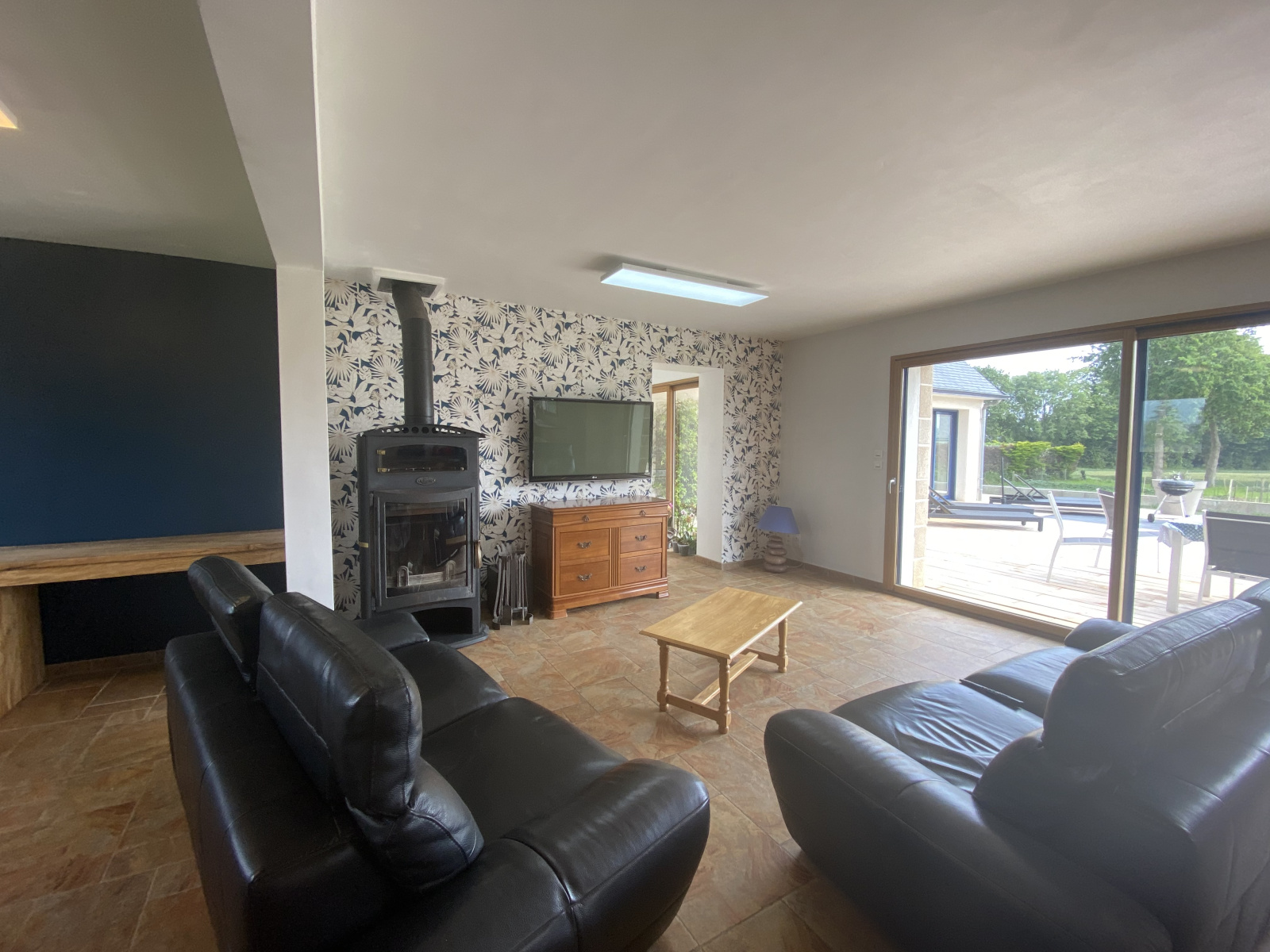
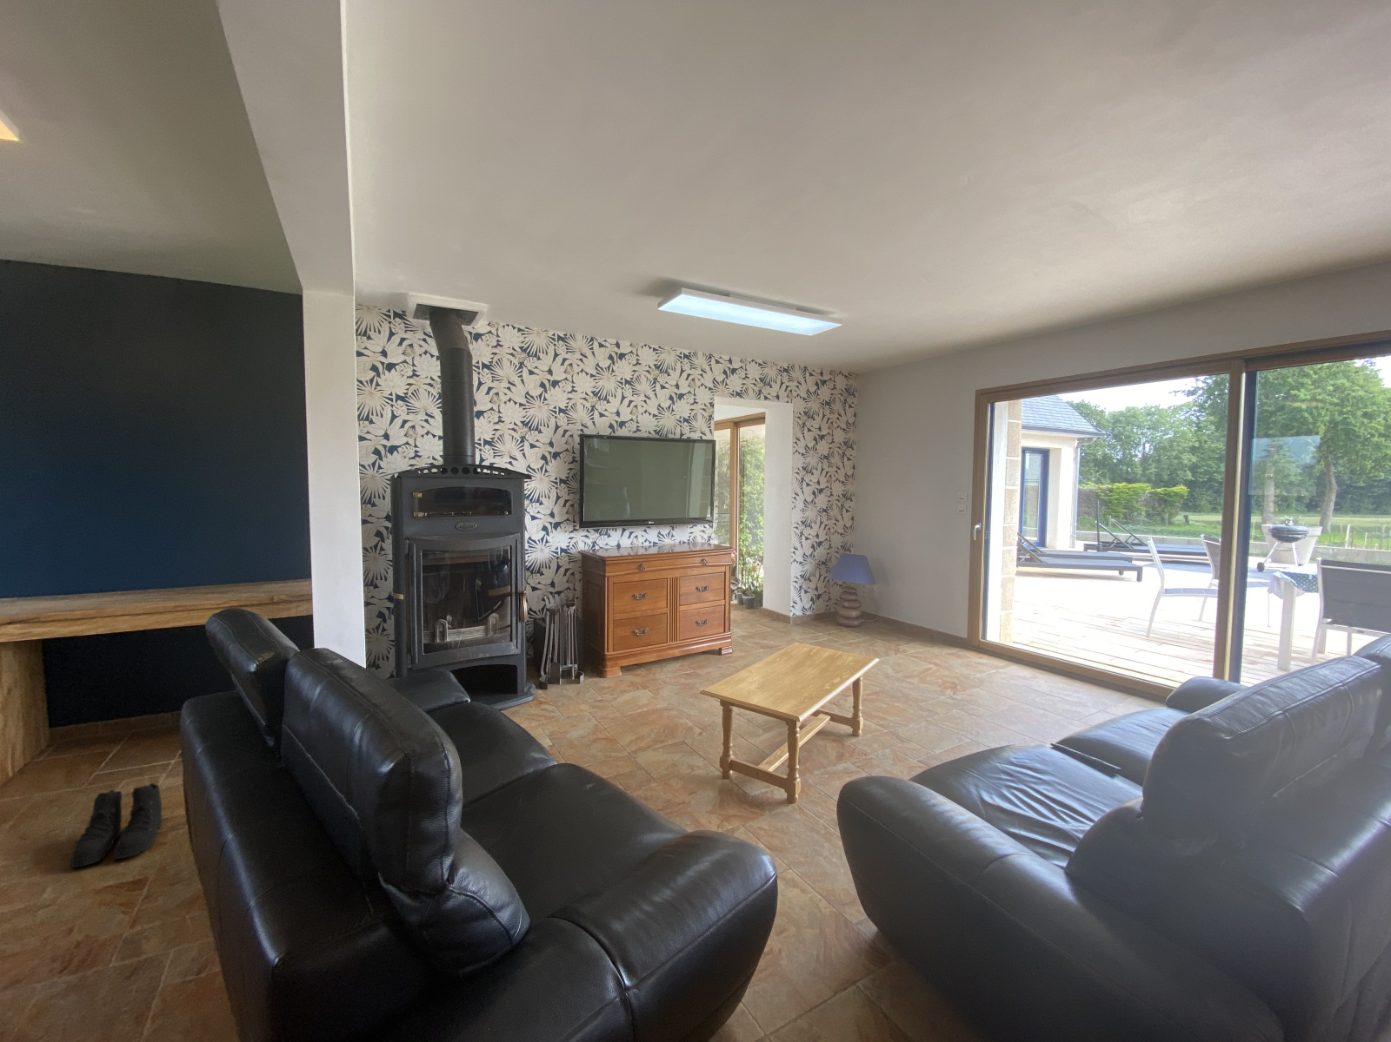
+ boots (119, 819)
